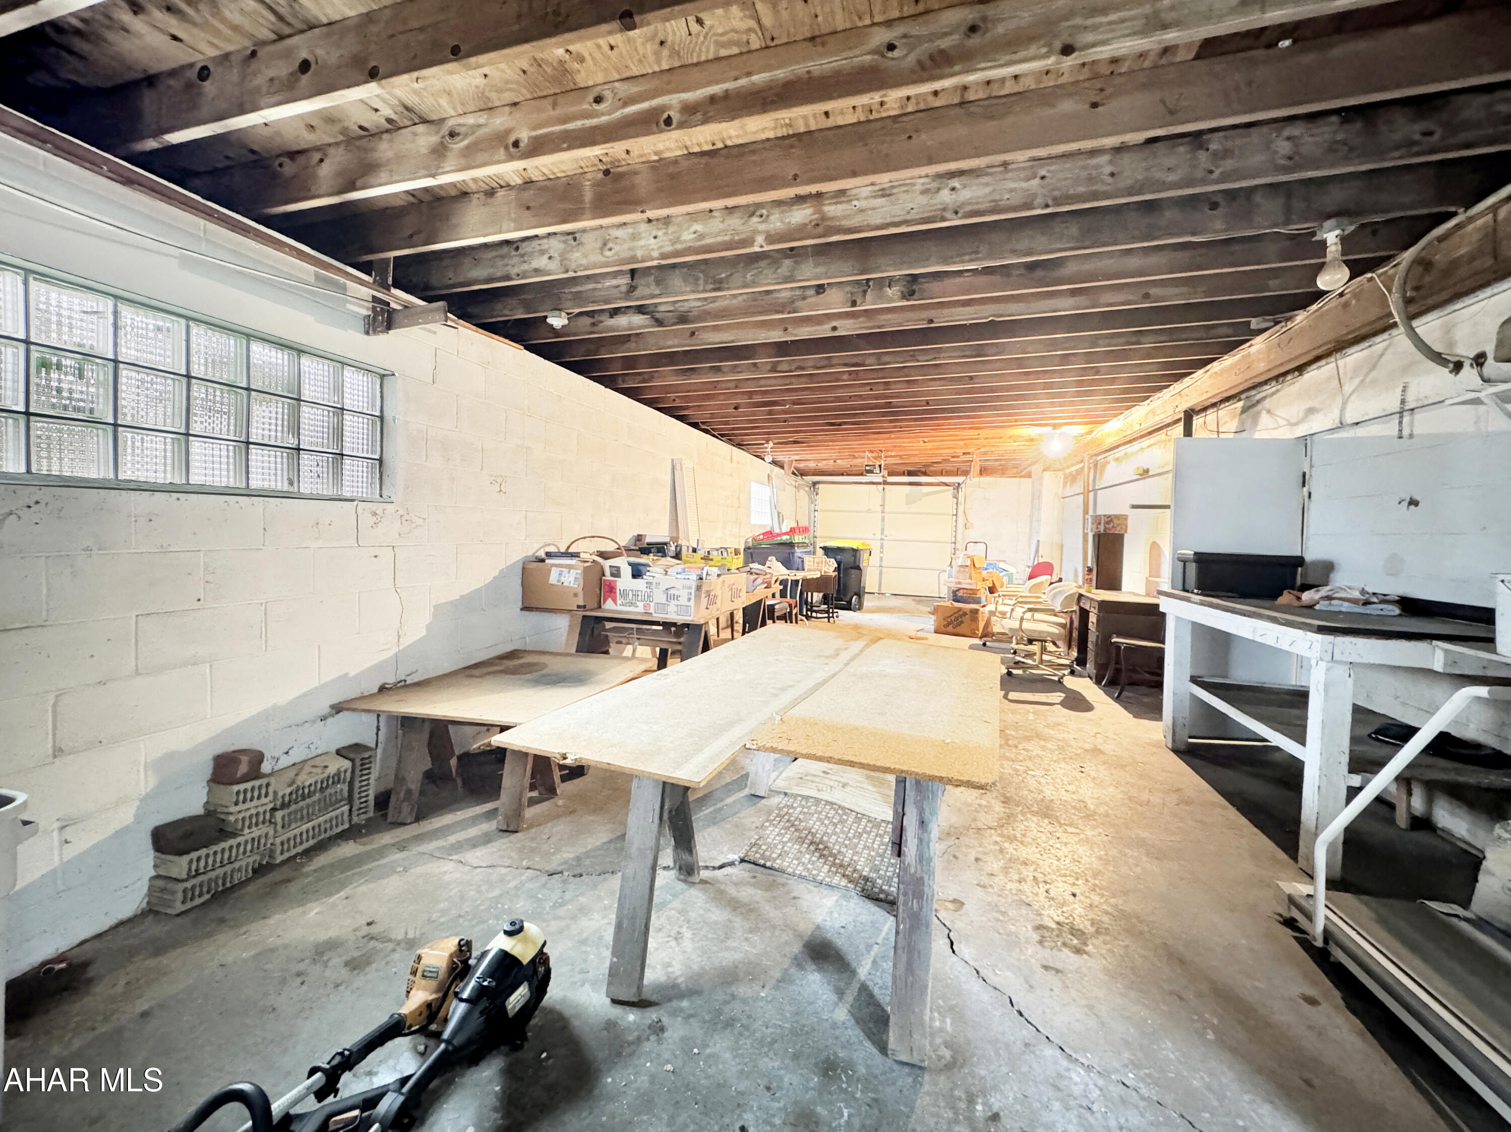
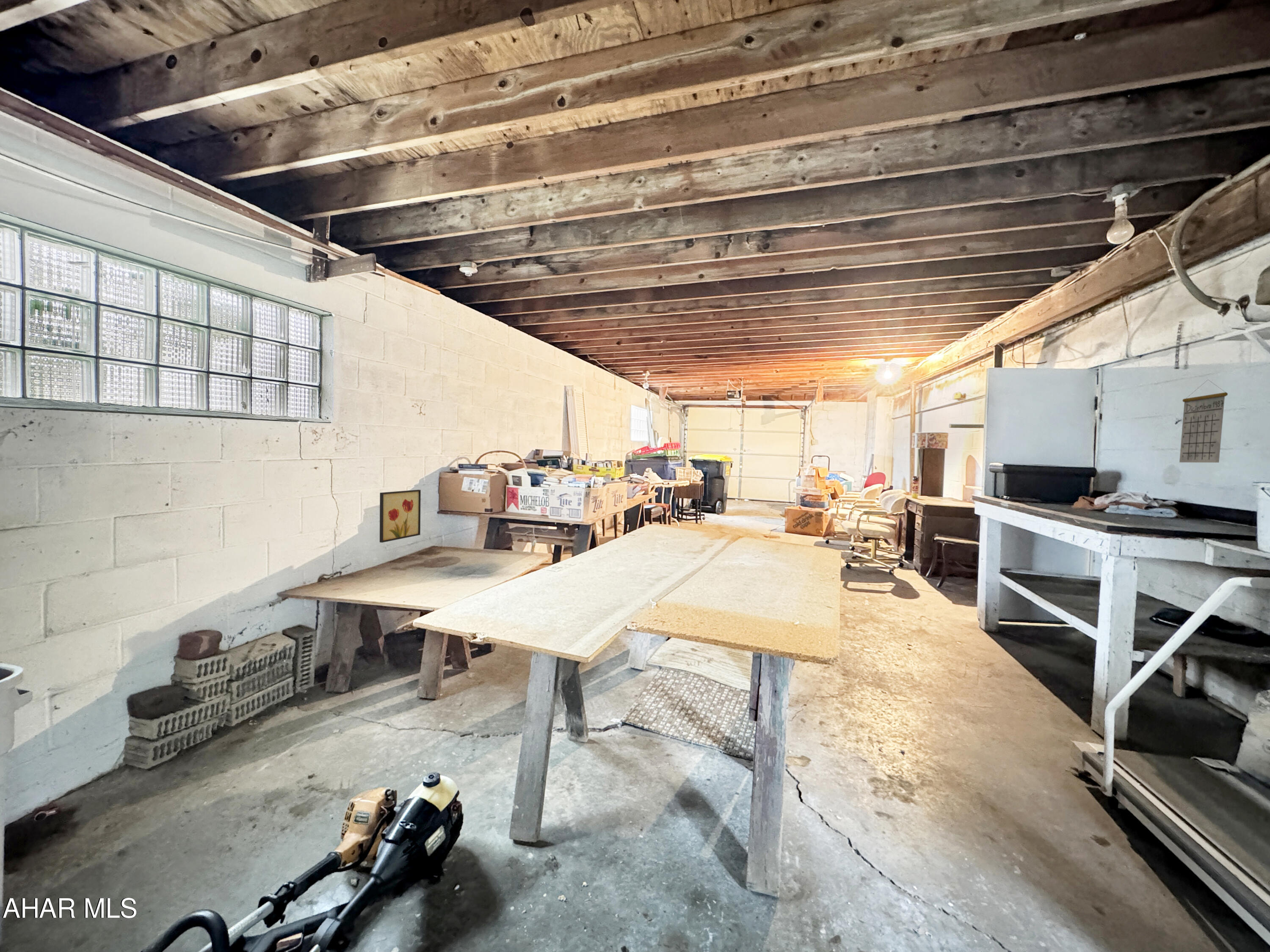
+ wall art (400, 515)
+ calendar (1202, 421)
